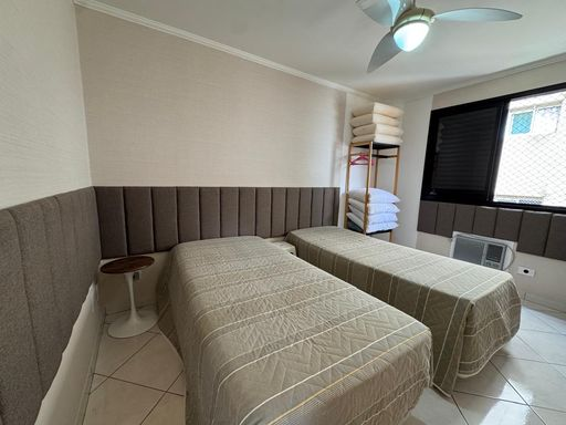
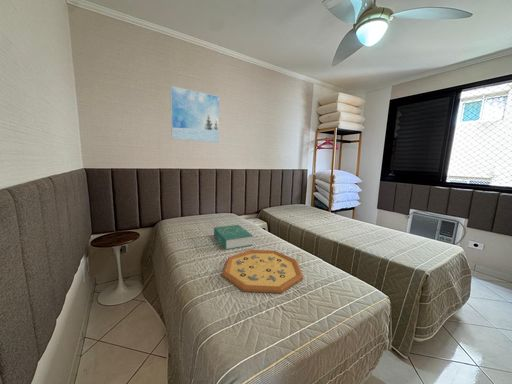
+ decorative tray (262, 266)
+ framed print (196, 116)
+ book (232, 235)
